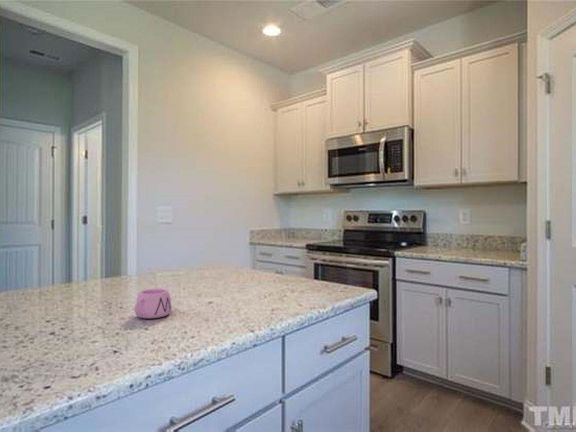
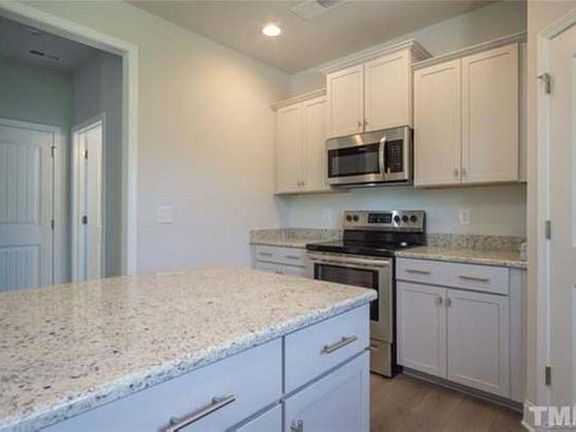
- mug (150, 304)
